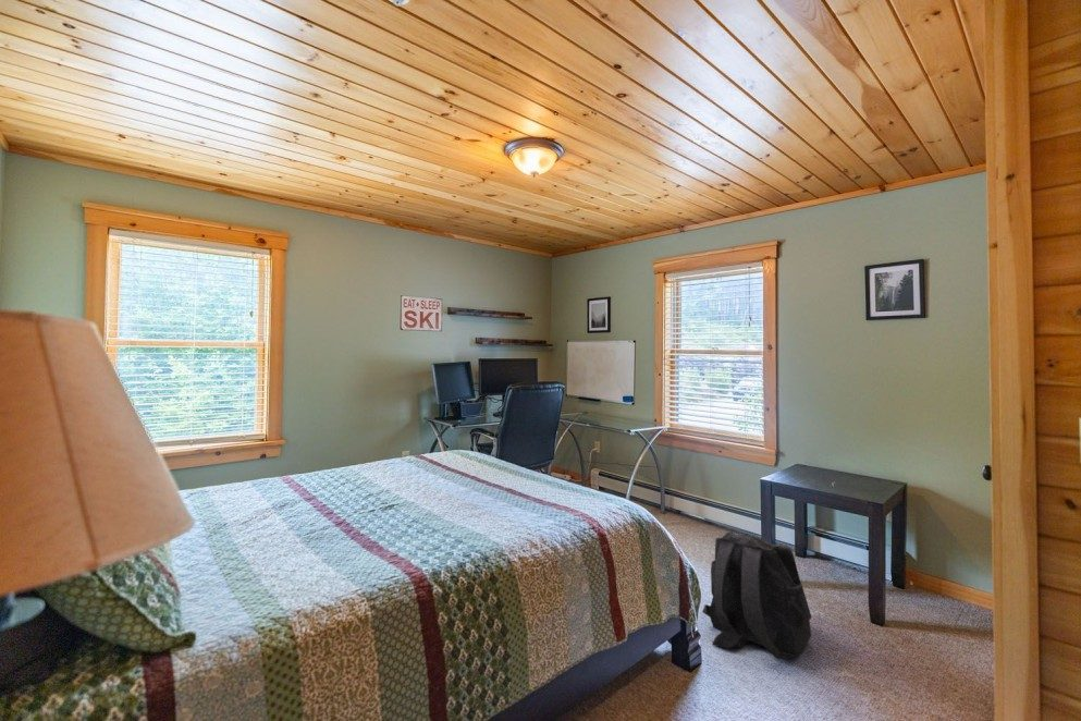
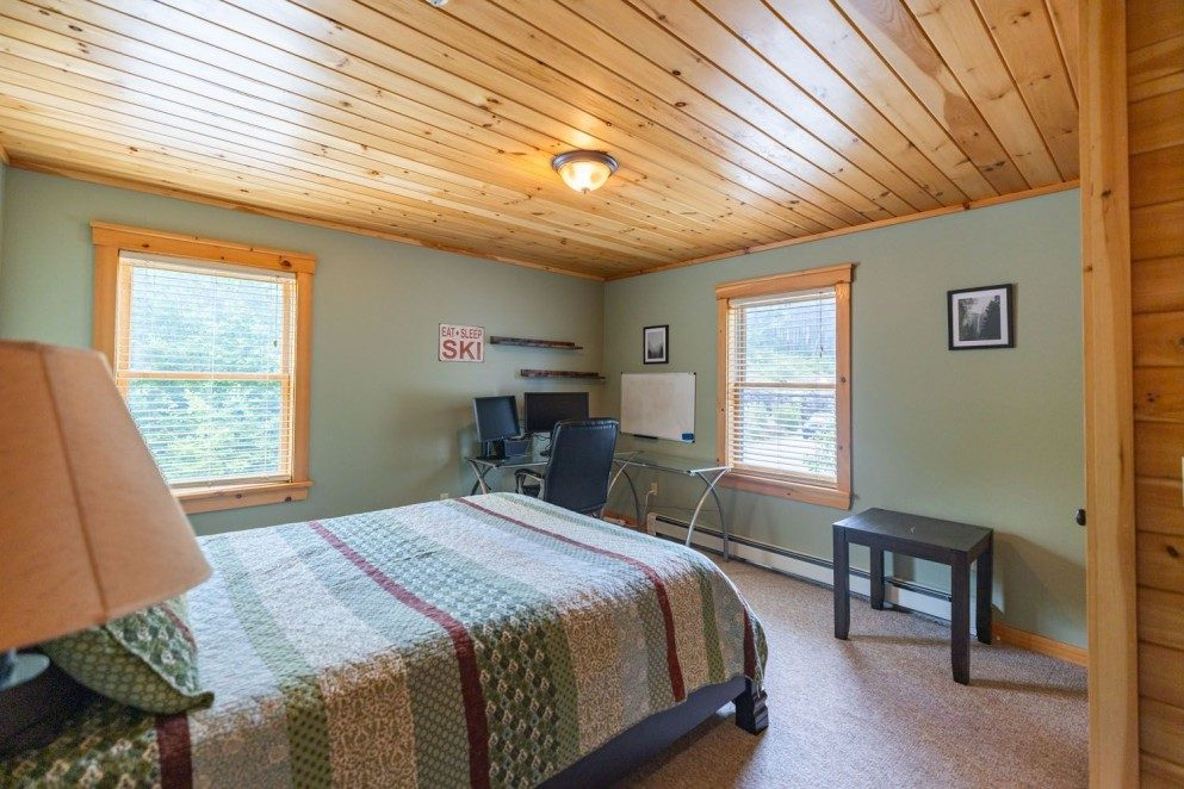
- backpack (756, 584)
